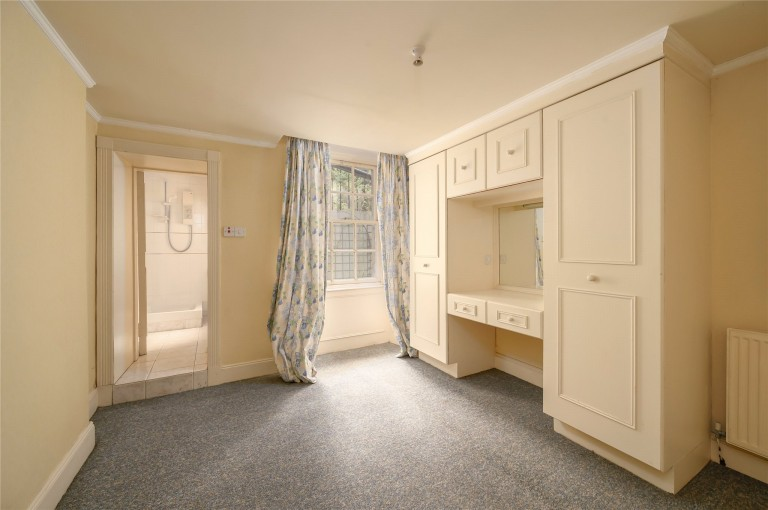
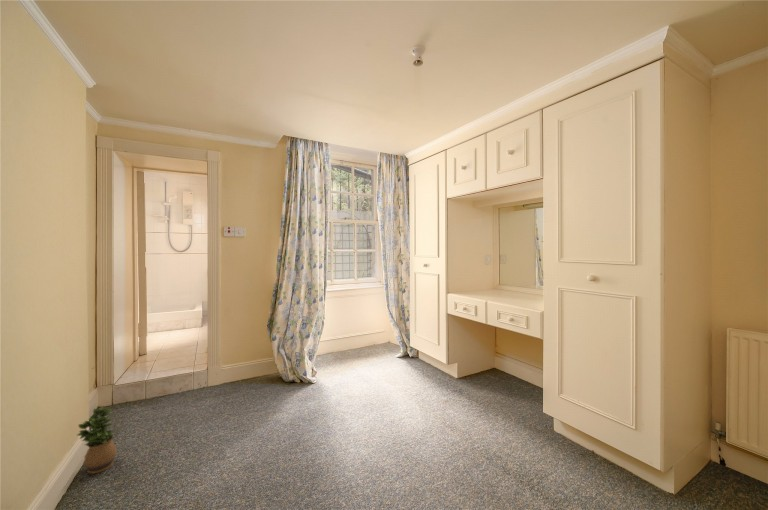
+ potted plant (96, 439)
